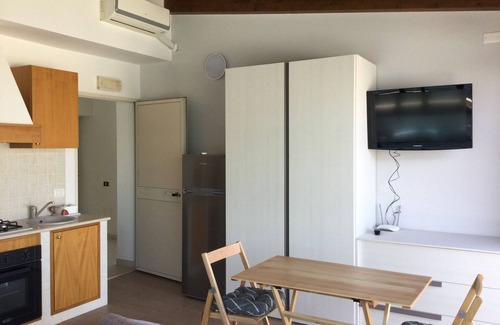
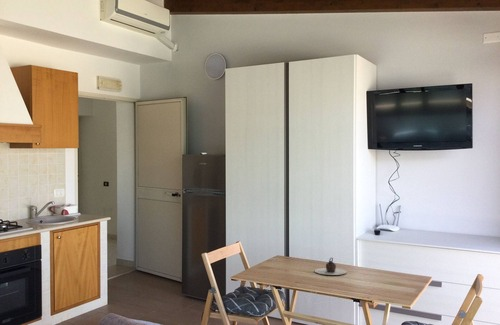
+ teapot (330, 264)
